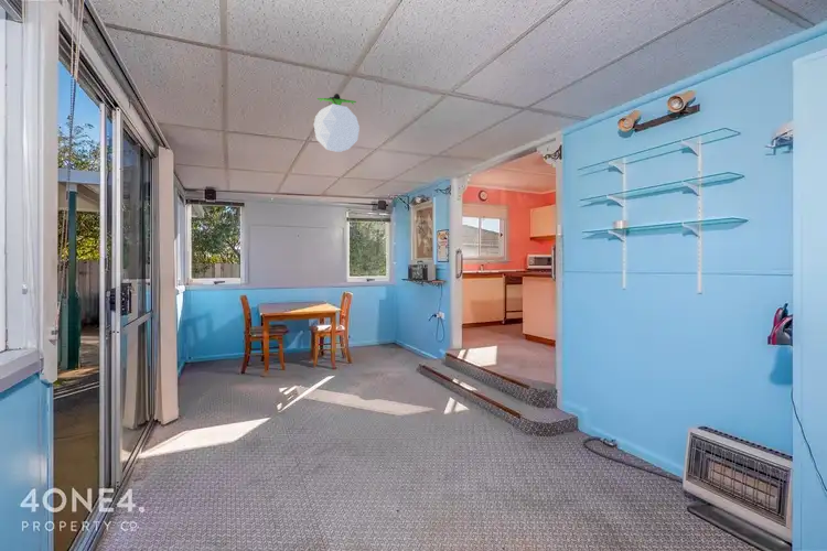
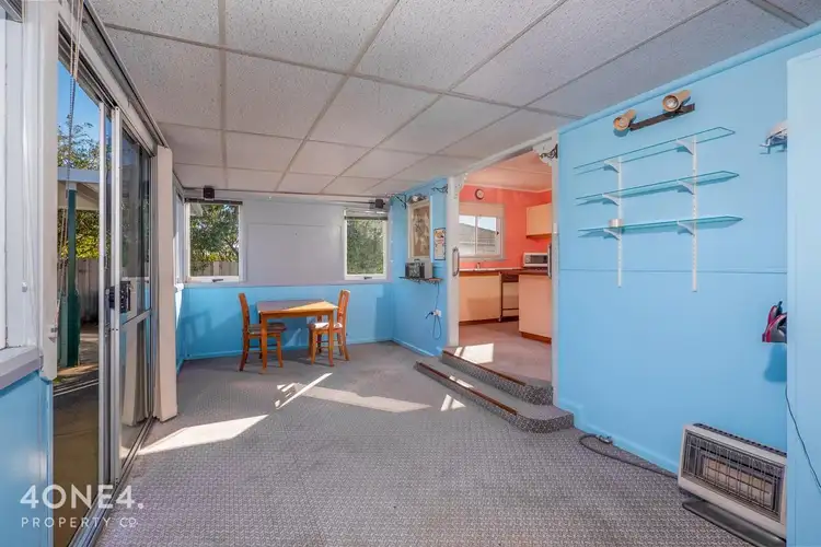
- ceiling light (336, 122)
